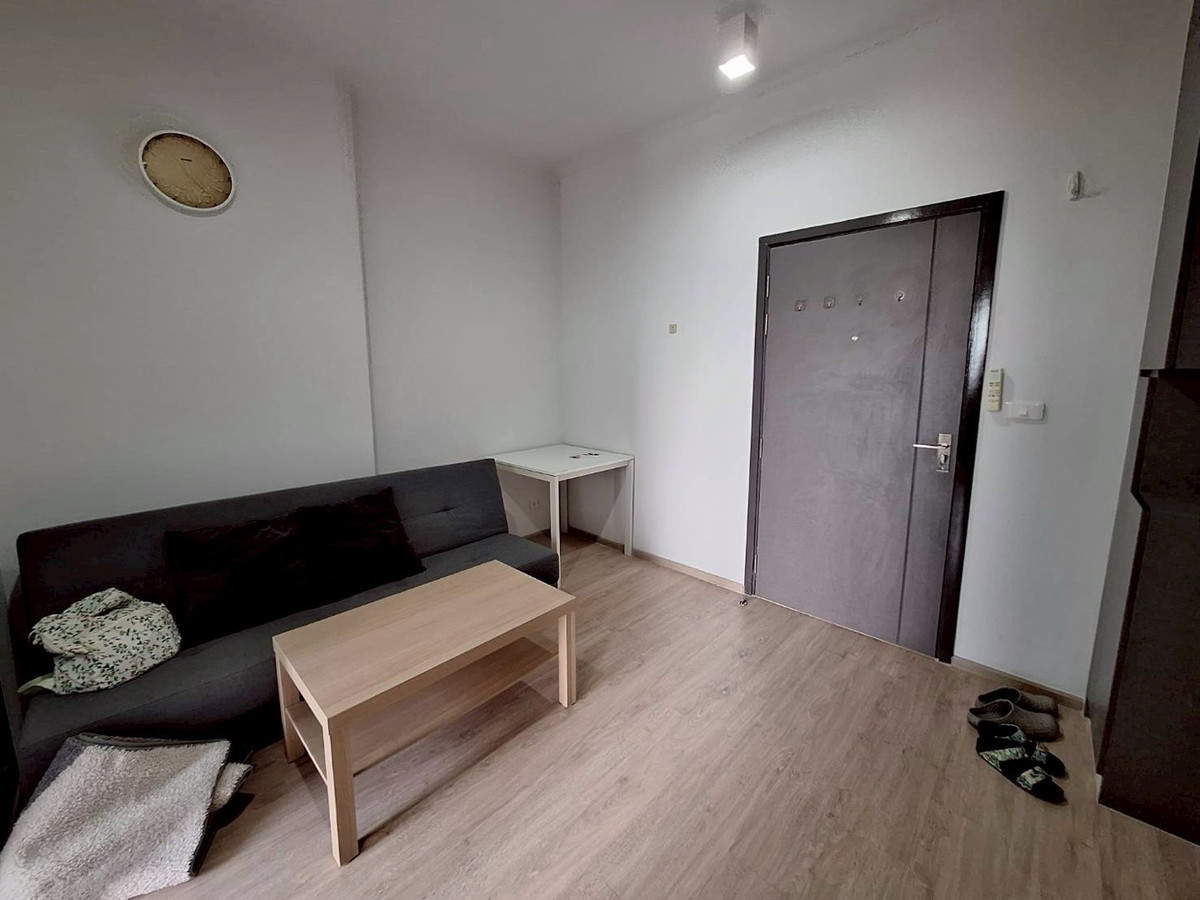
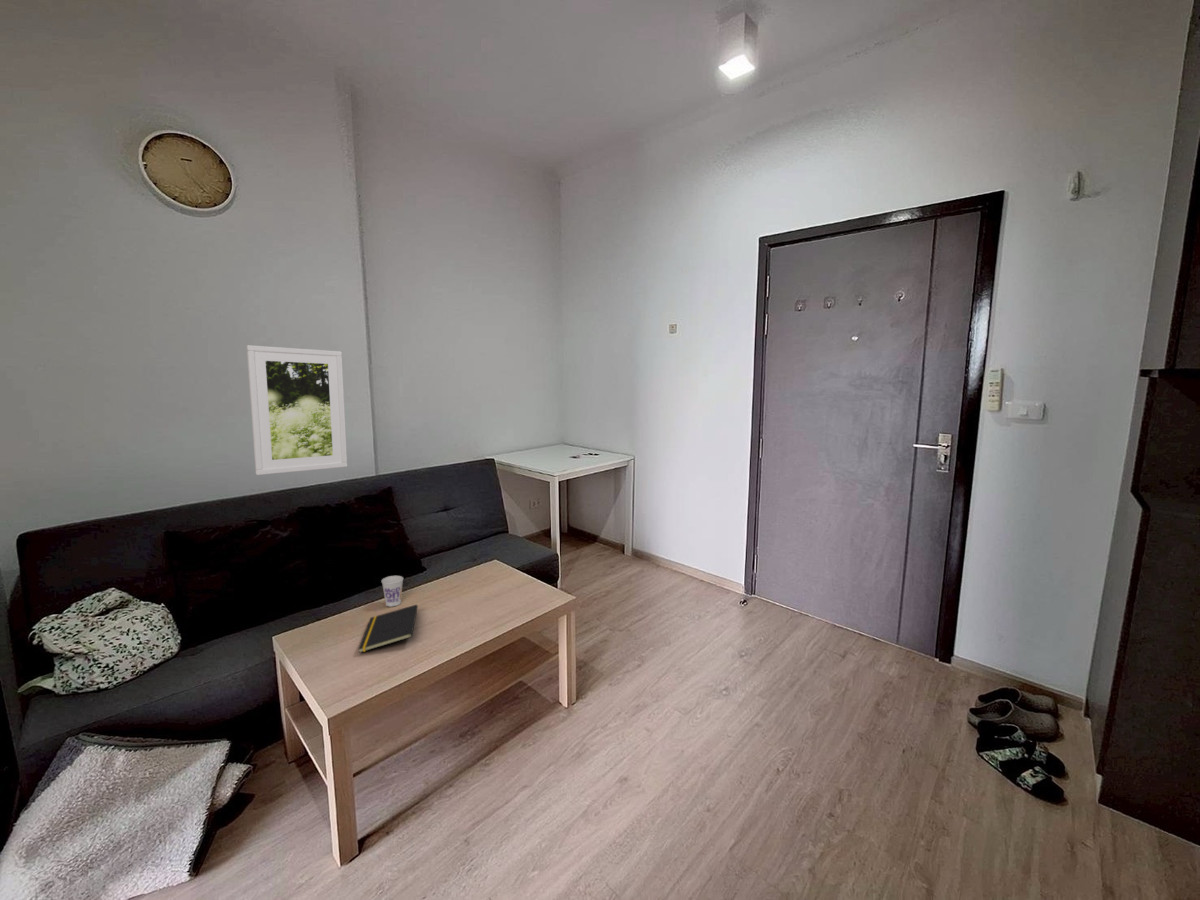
+ notepad (390, 626)
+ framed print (300, 410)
+ cup (392, 591)
